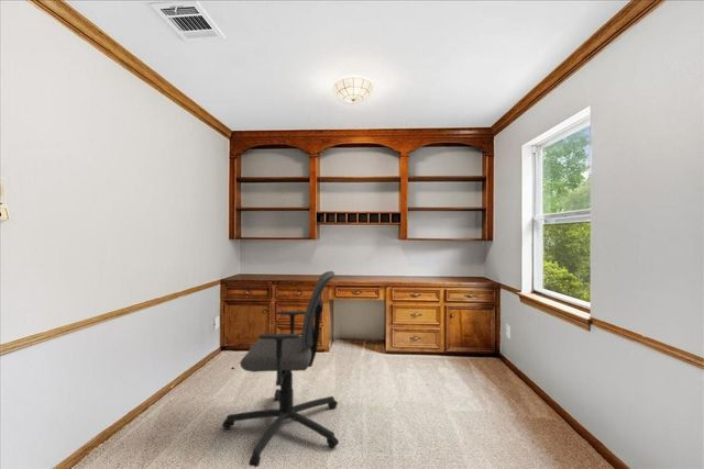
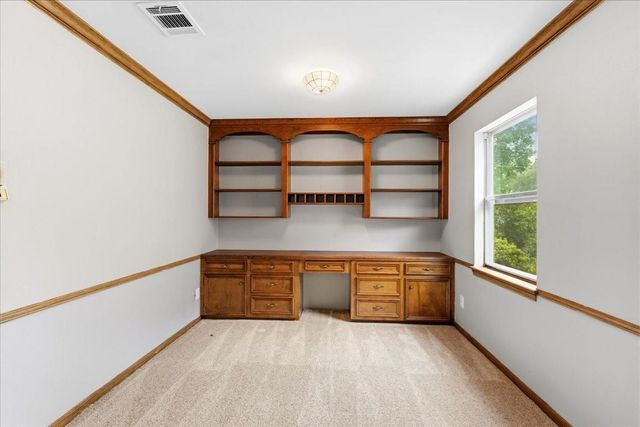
- office chair (280, 348)
